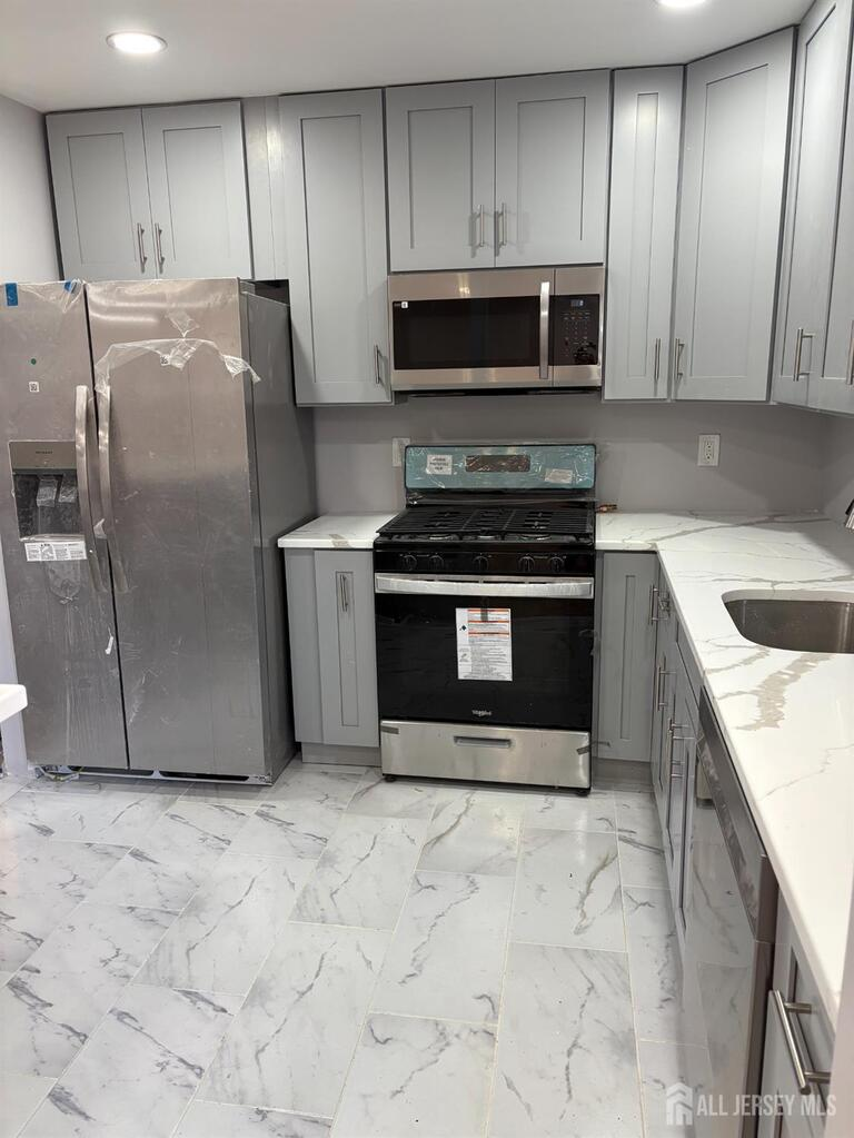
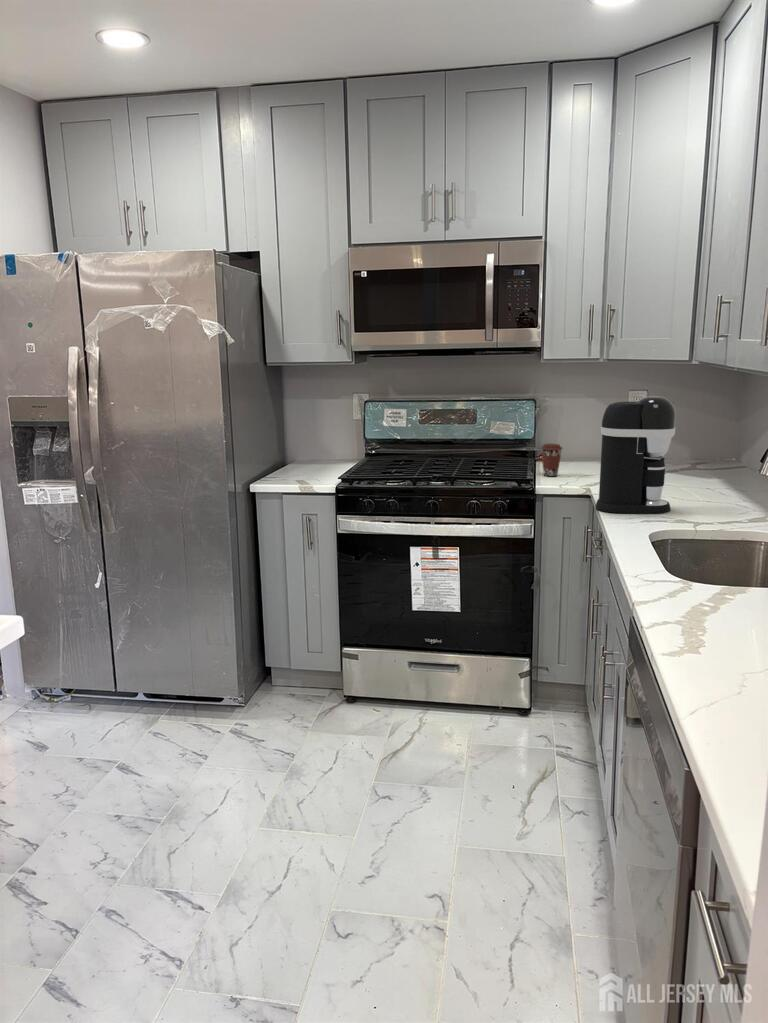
+ coffee maker (636, 453)
+ coffee cup (551, 460)
